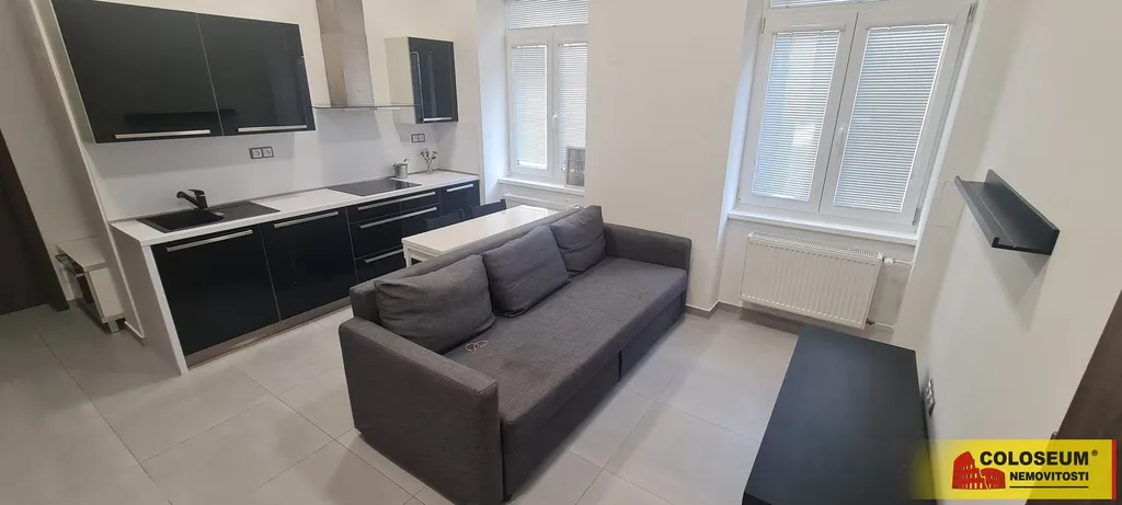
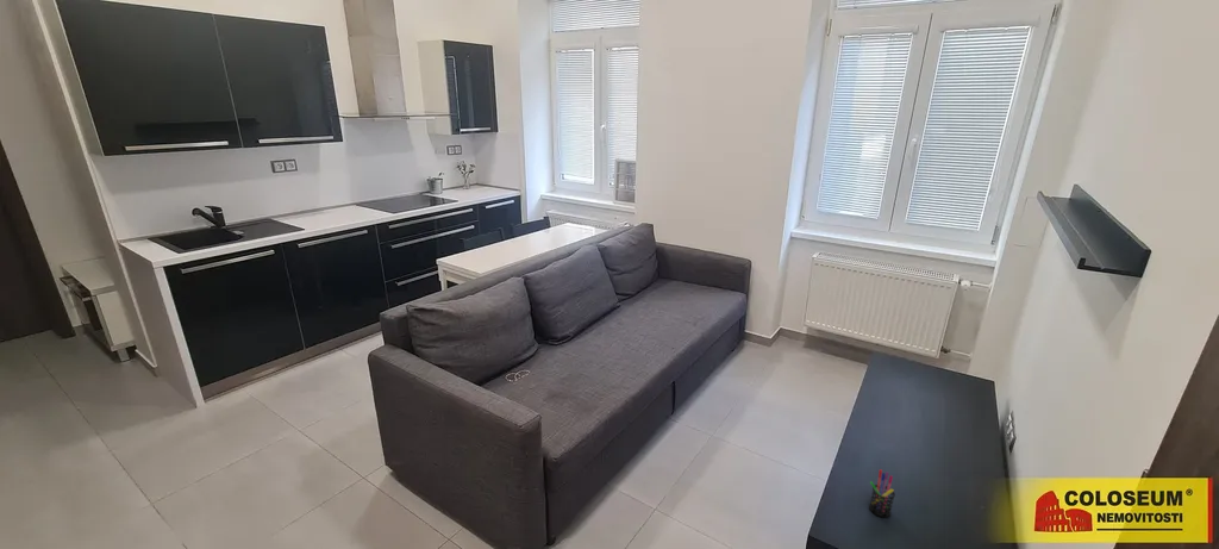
+ pen holder (880, 492)
